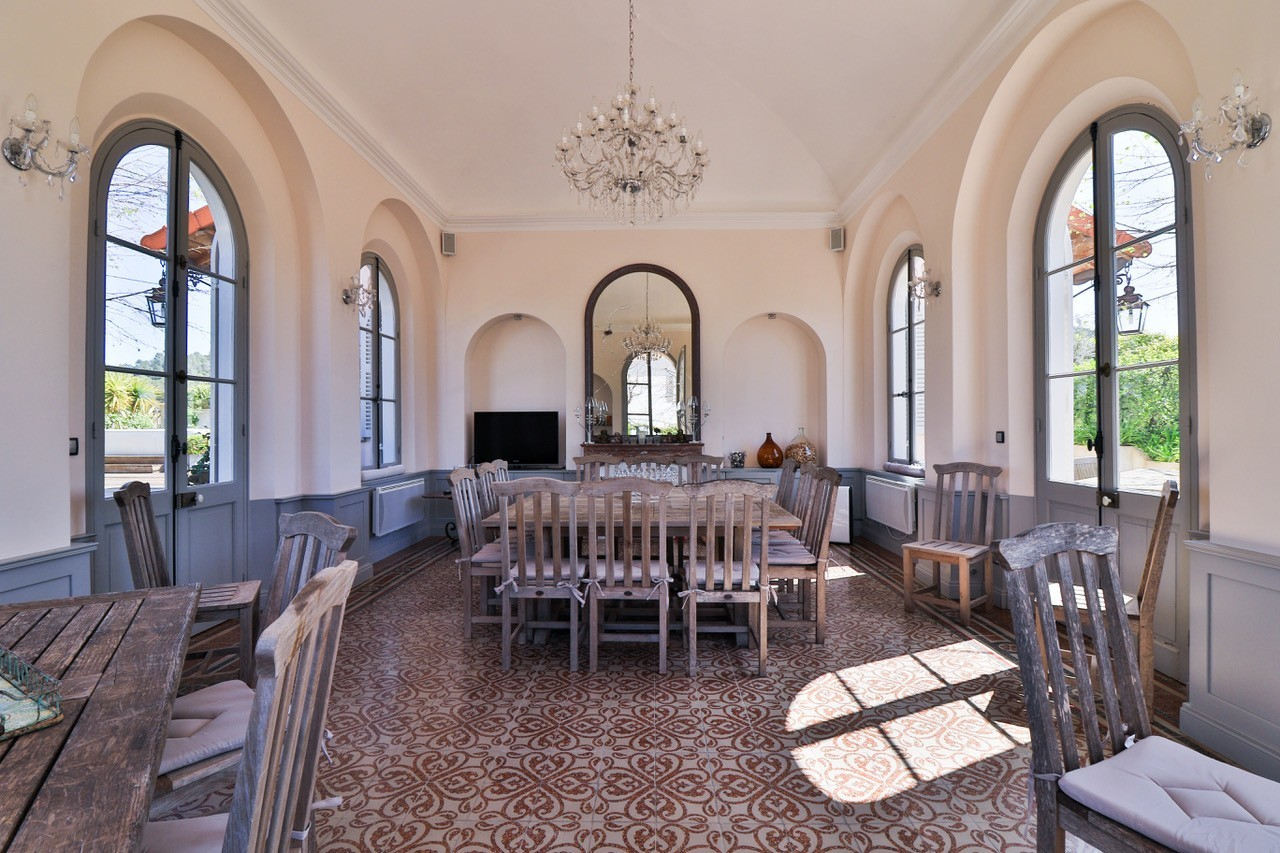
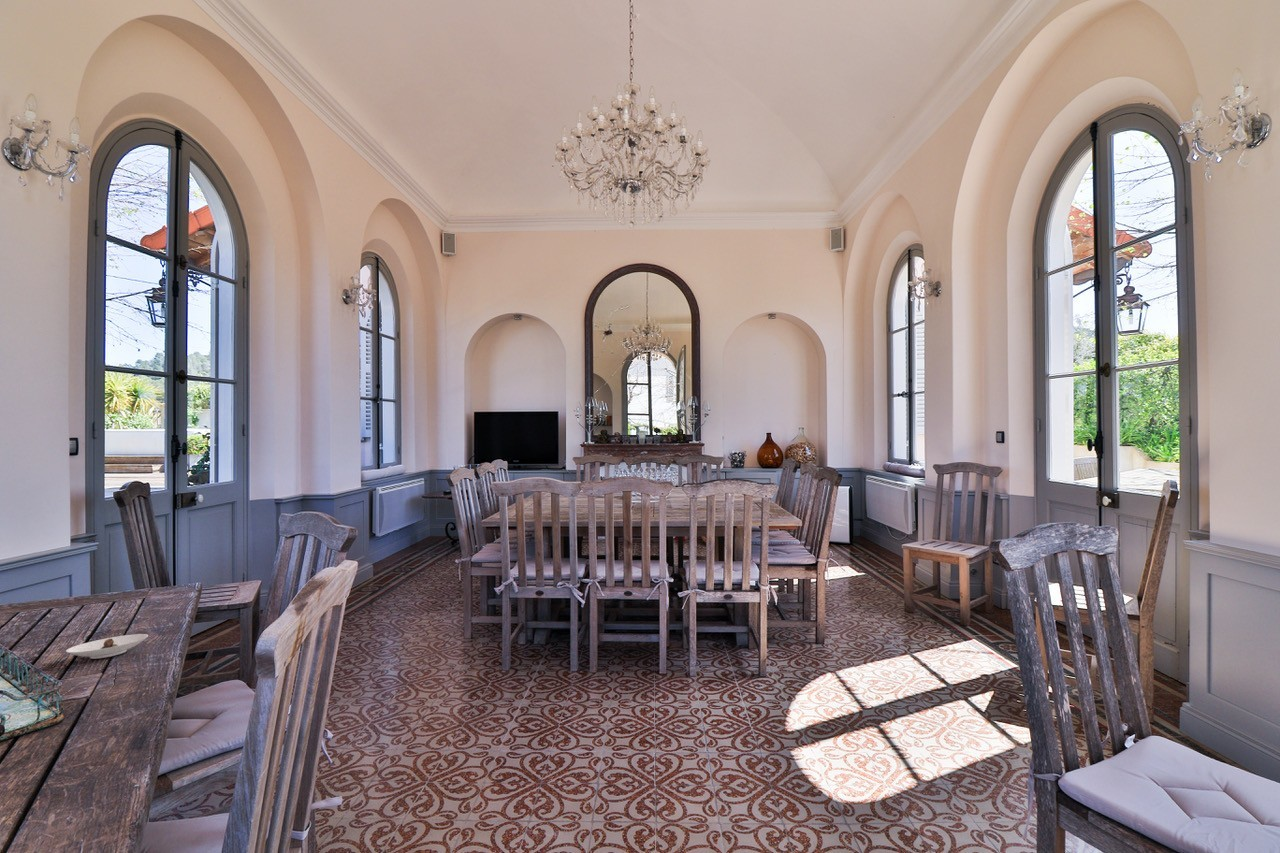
+ saucer (108, 647)
